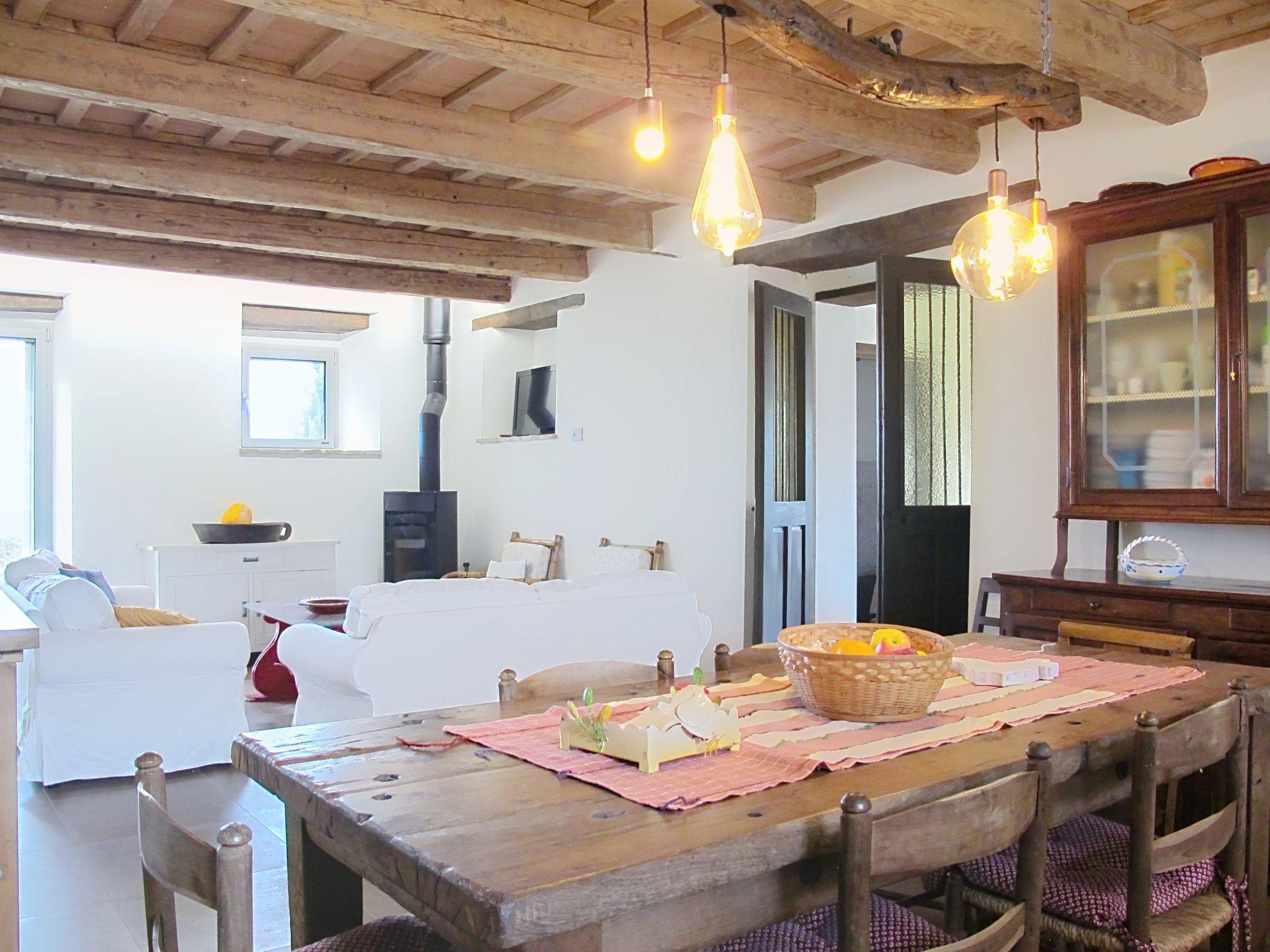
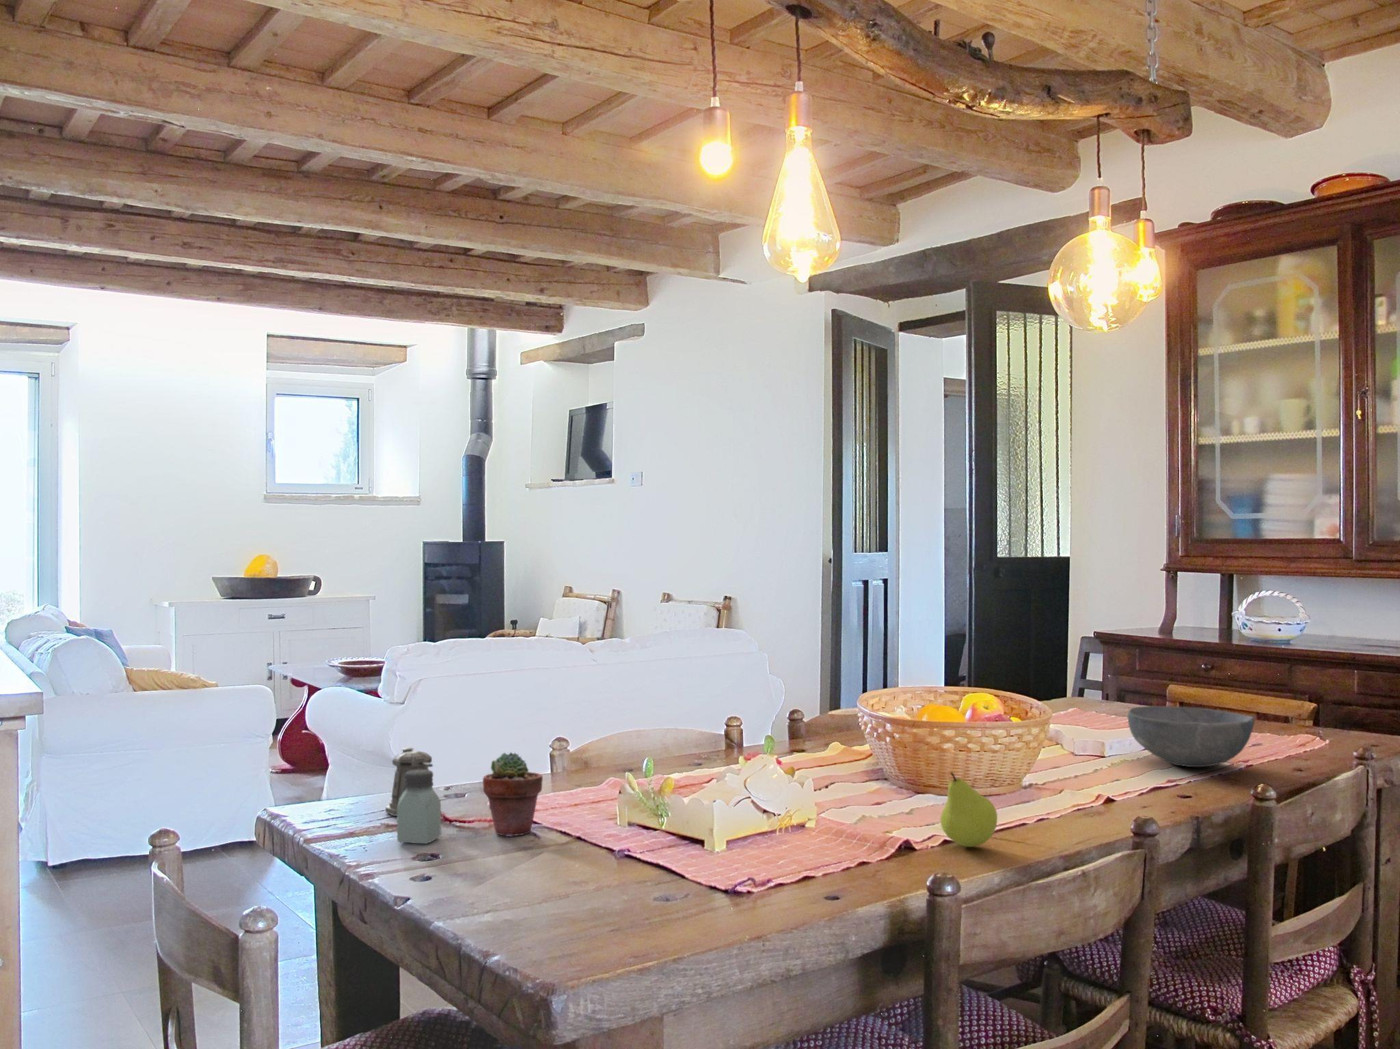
+ bowl (1191, 738)
+ fruit (969, 807)
+ saltshaker (419, 805)
+ pepper shaker (405, 780)
+ potted succulent (513, 791)
